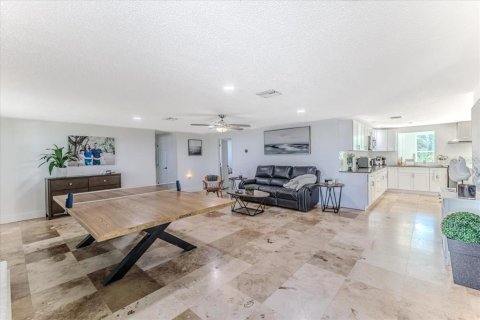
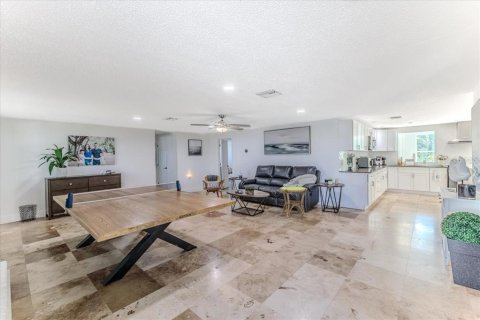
+ waste bin (27, 212)
+ side table (293, 201)
